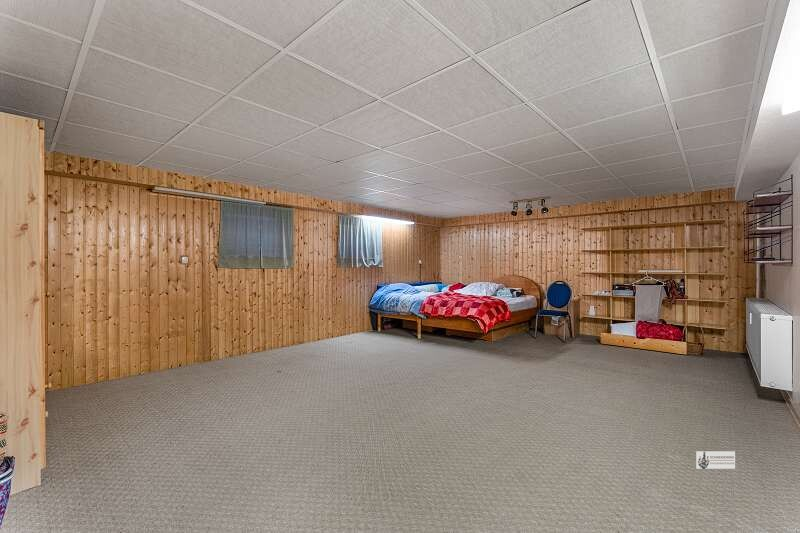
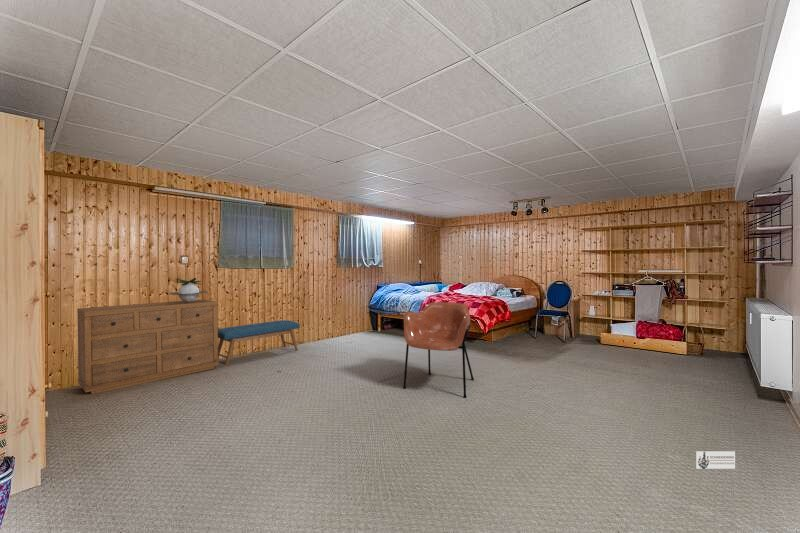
+ armchair (441, 345)
+ dresser (153, 340)
+ bench (257, 338)
+ potted plant (188, 289)
